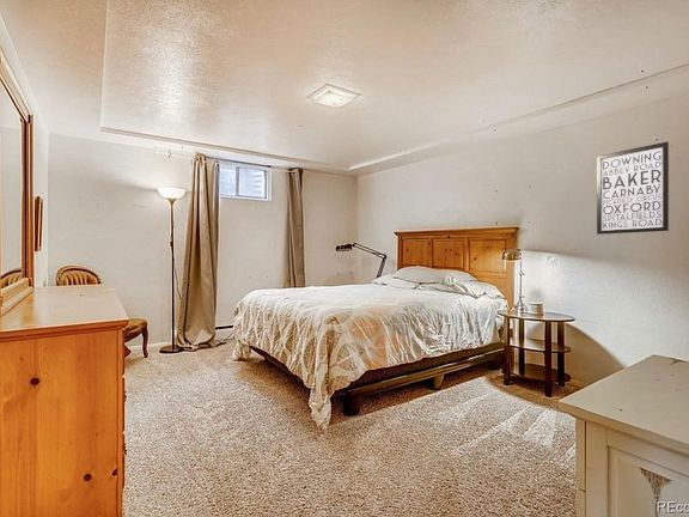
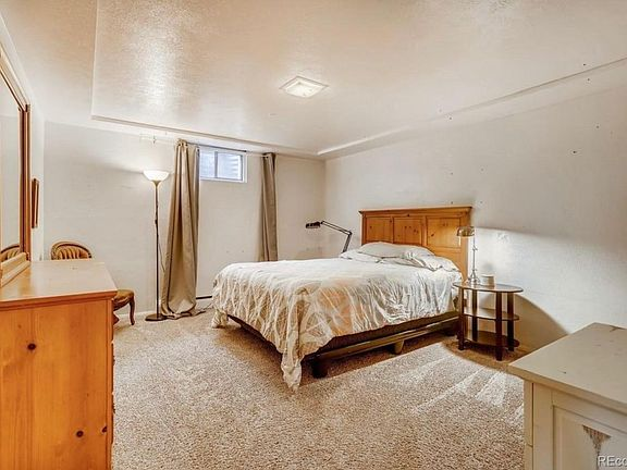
- wall art (630, 190)
